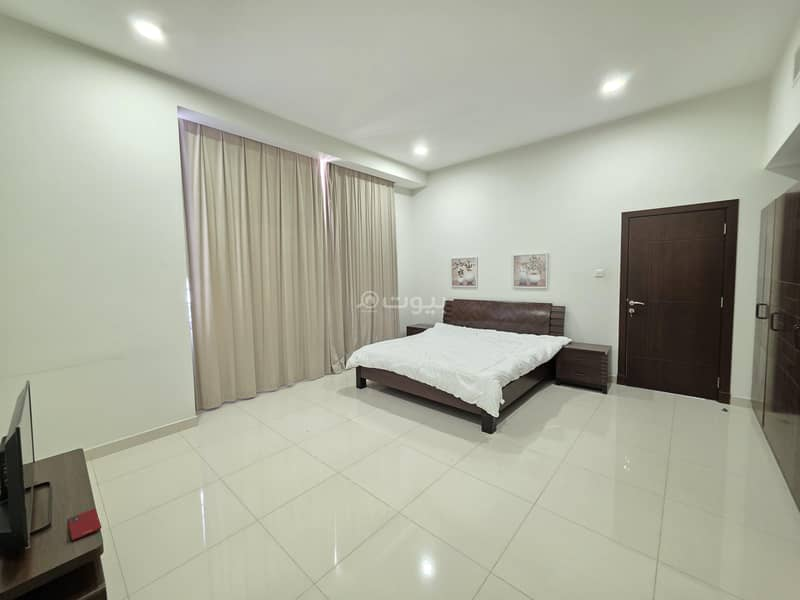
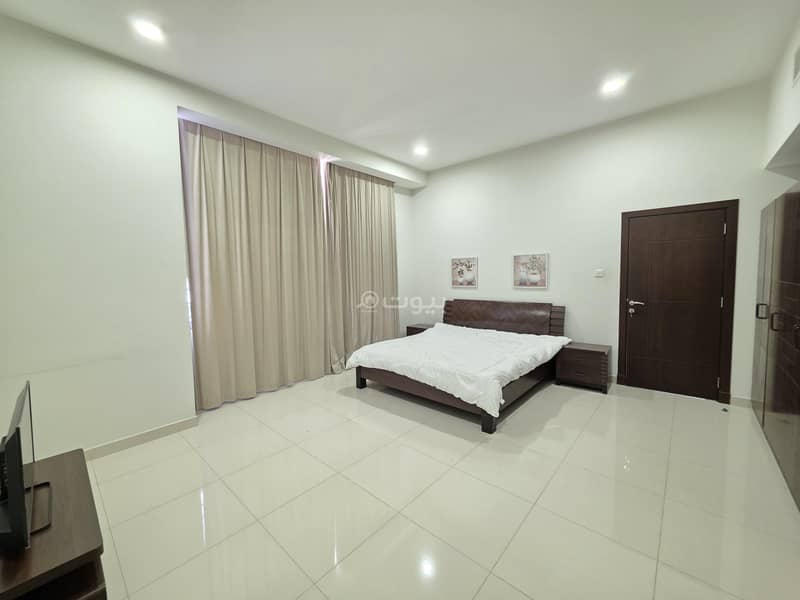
- smartphone (84, 523)
